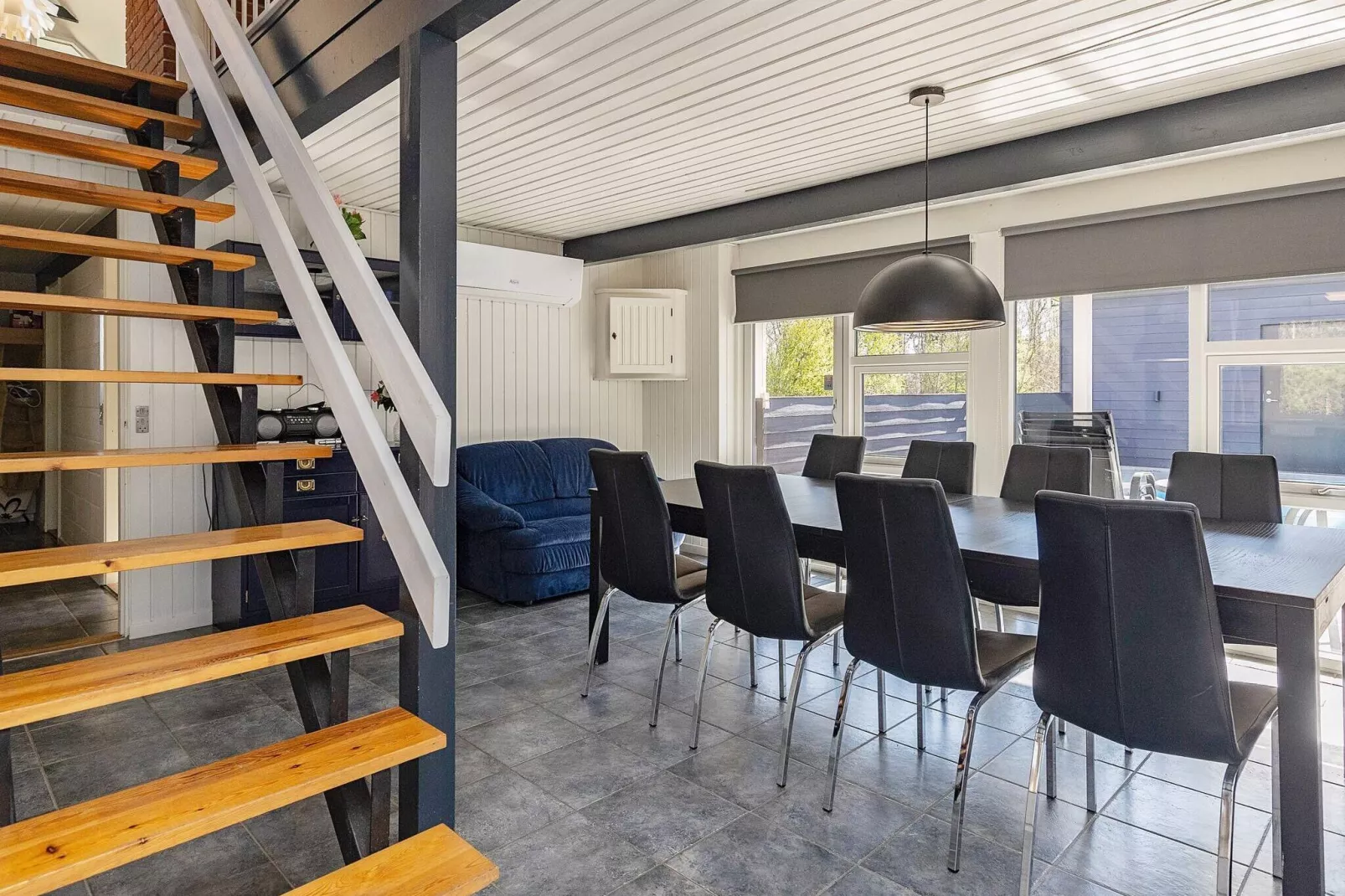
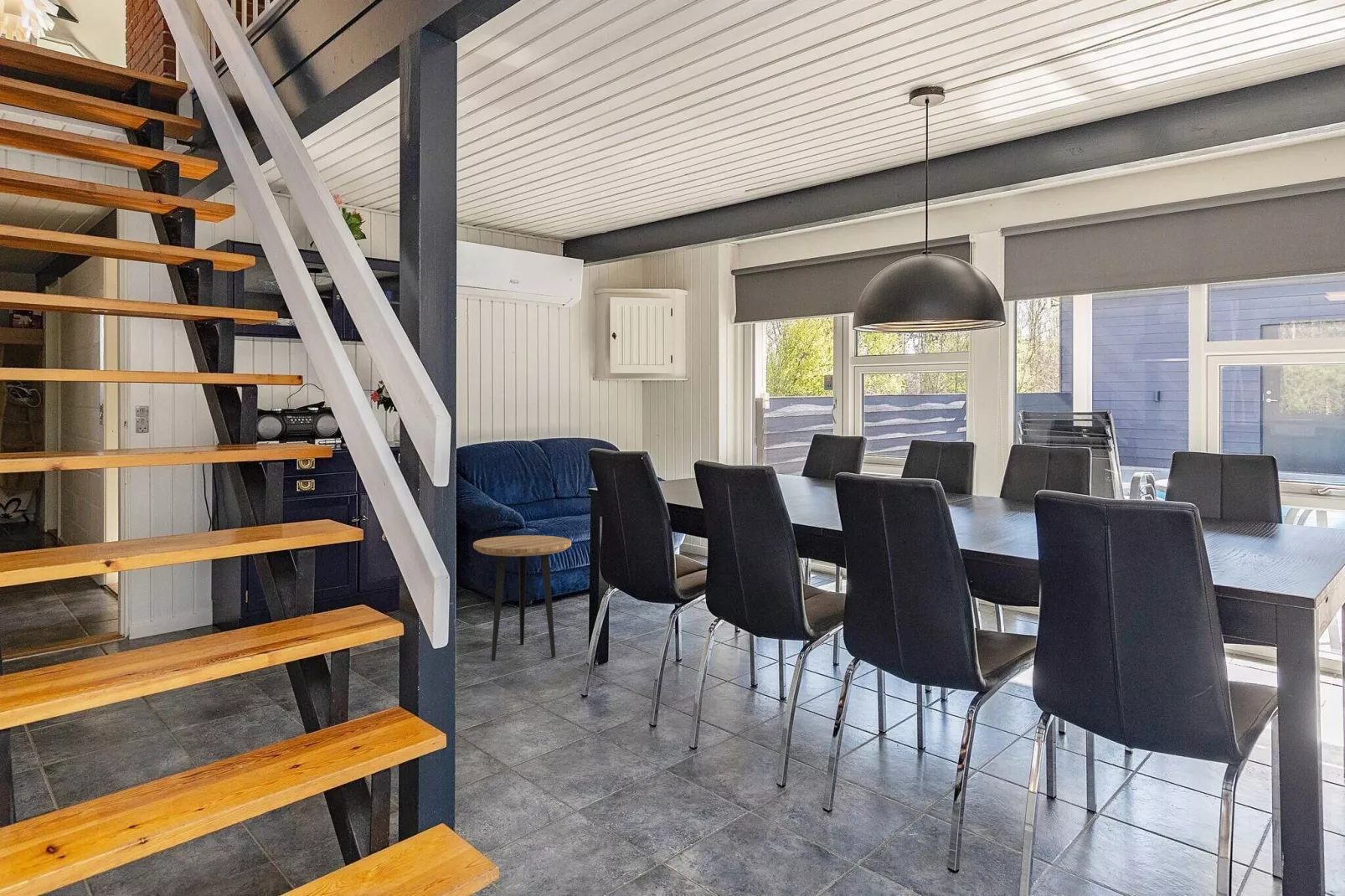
+ side table (523, 598)
